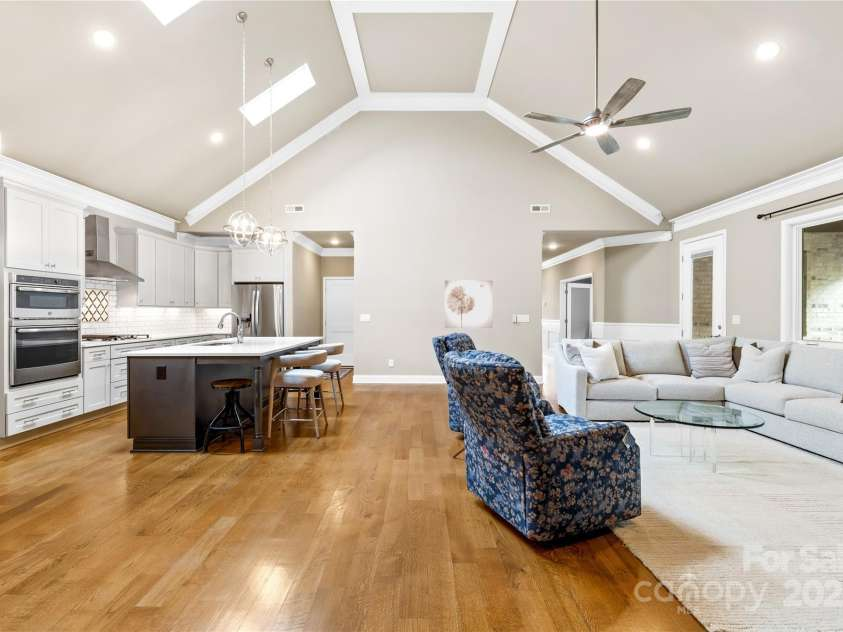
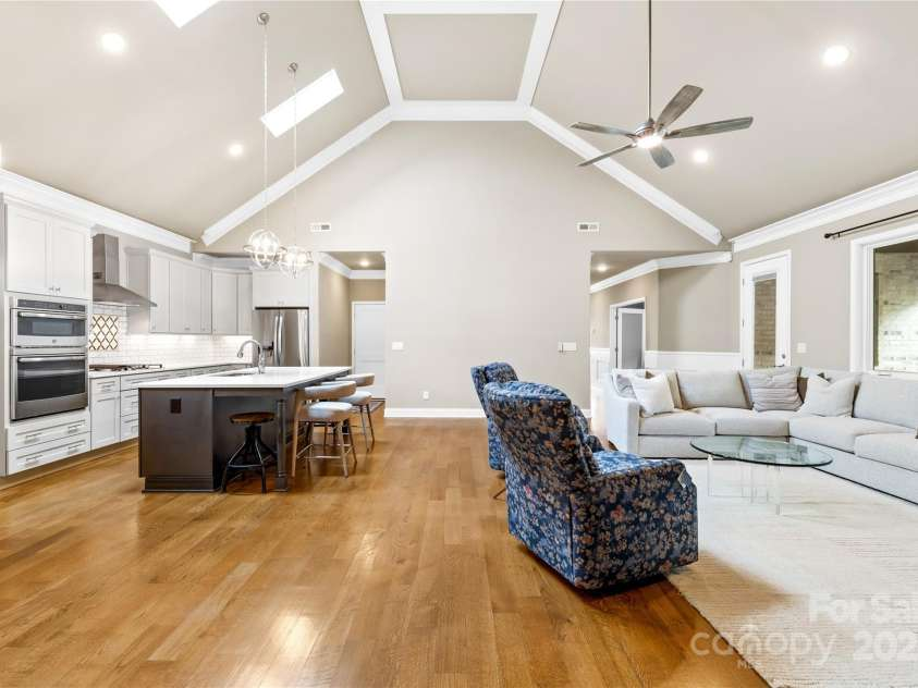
- wall art (468, 304)
